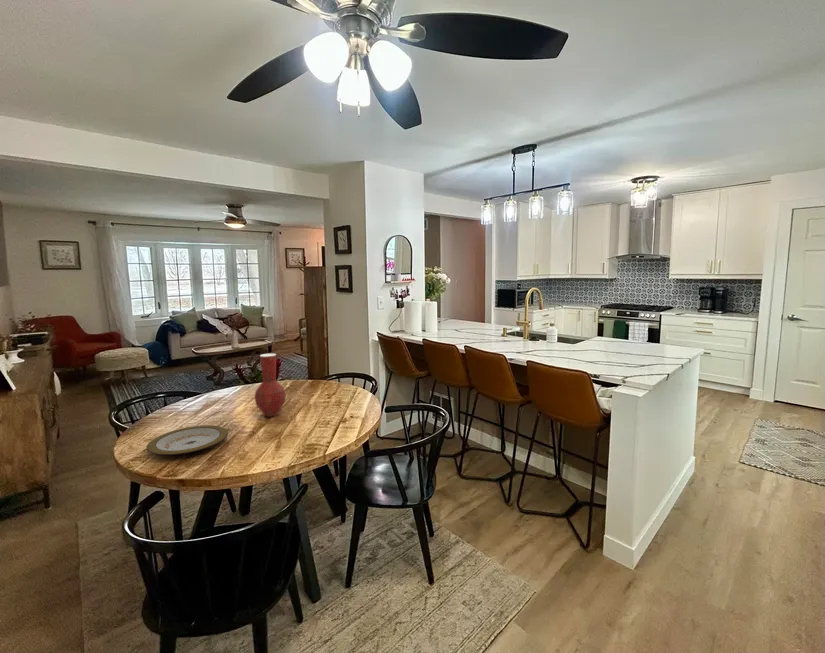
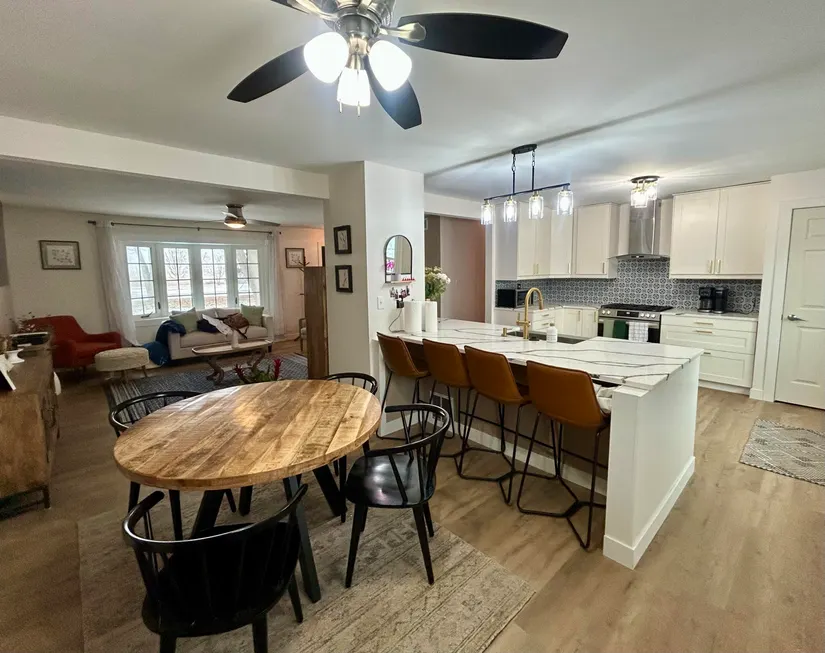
- plate (189, 441)
- vase (269, 385)
